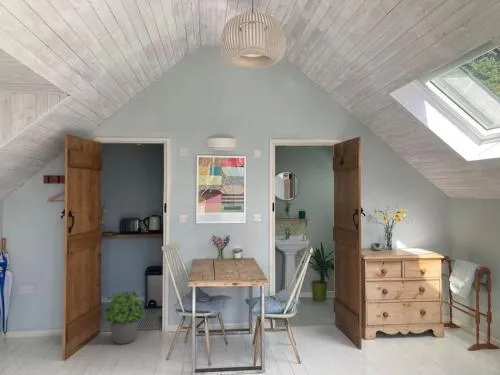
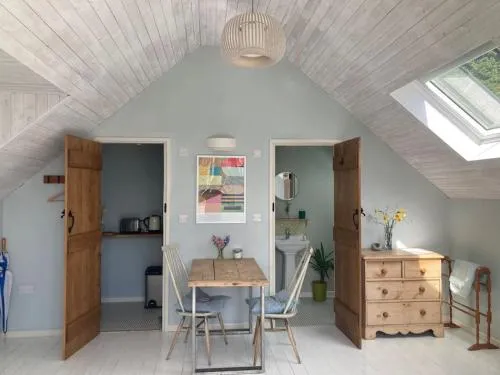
- potted plant (124, 315)
